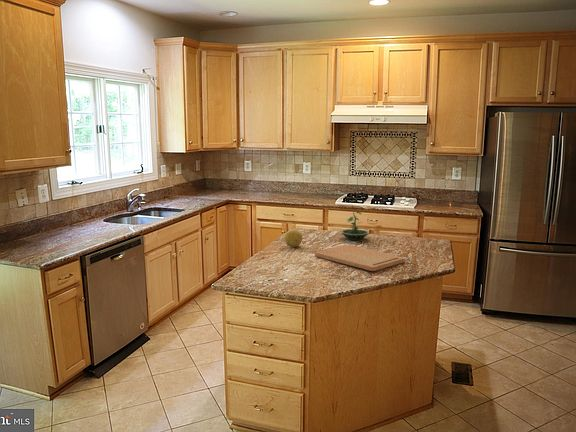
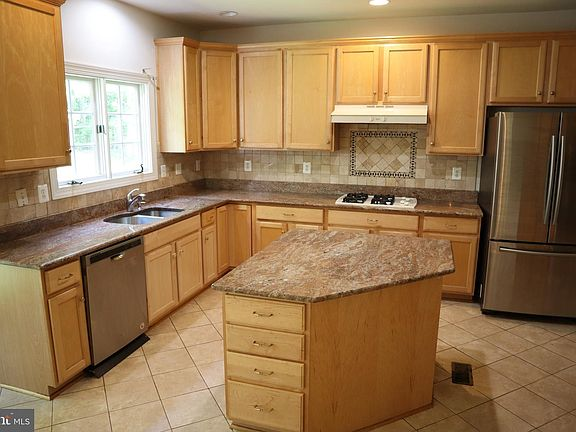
- terrarium (355, 216)
- fruit (293, 238)
- cutting board (358, 256)
